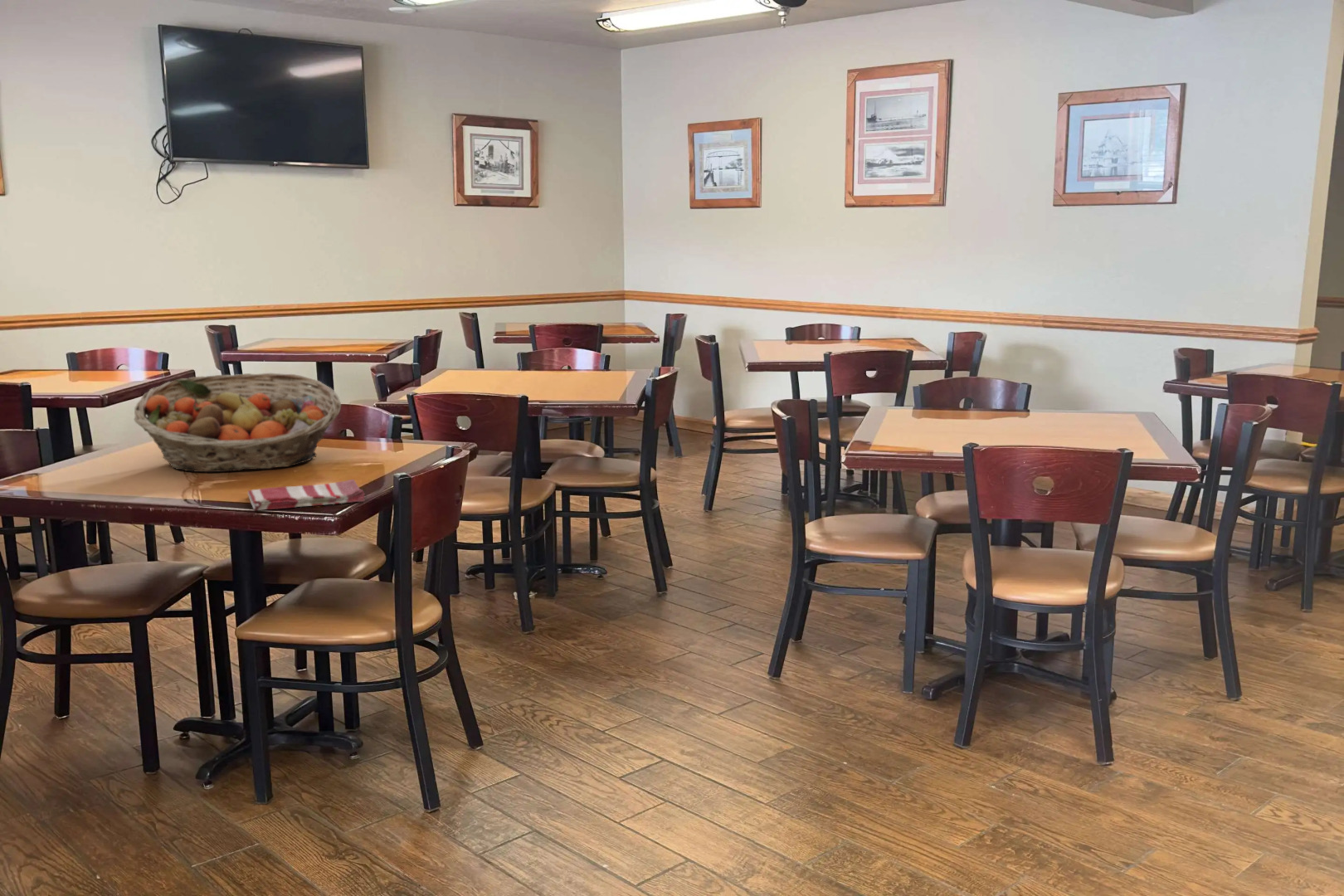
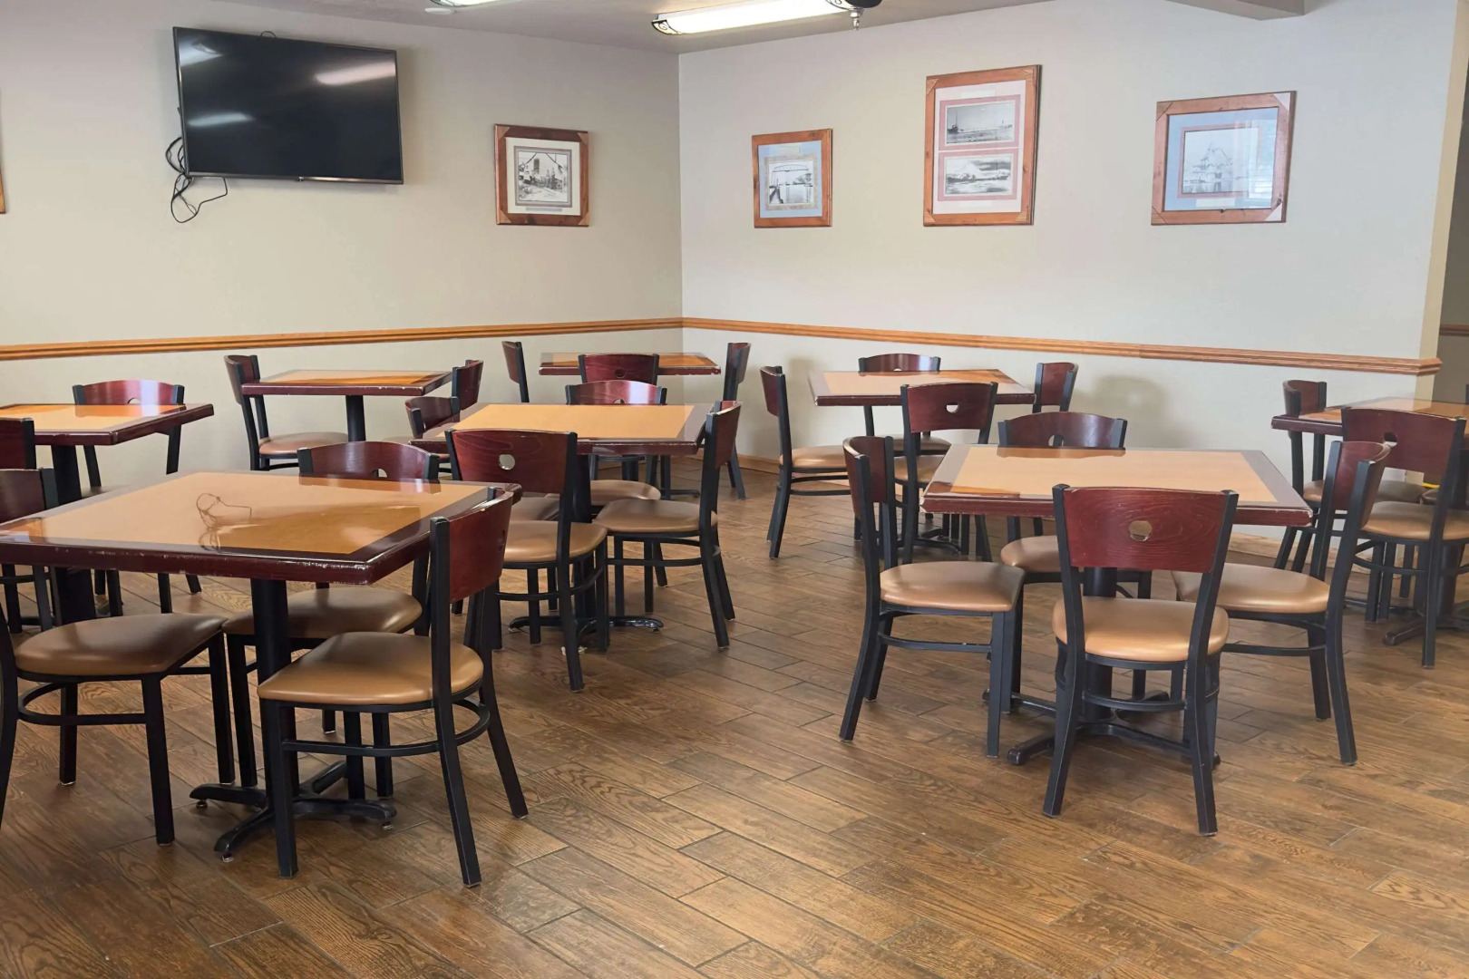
- dish towel (306, 493)
- fruit basket (241, 421)
